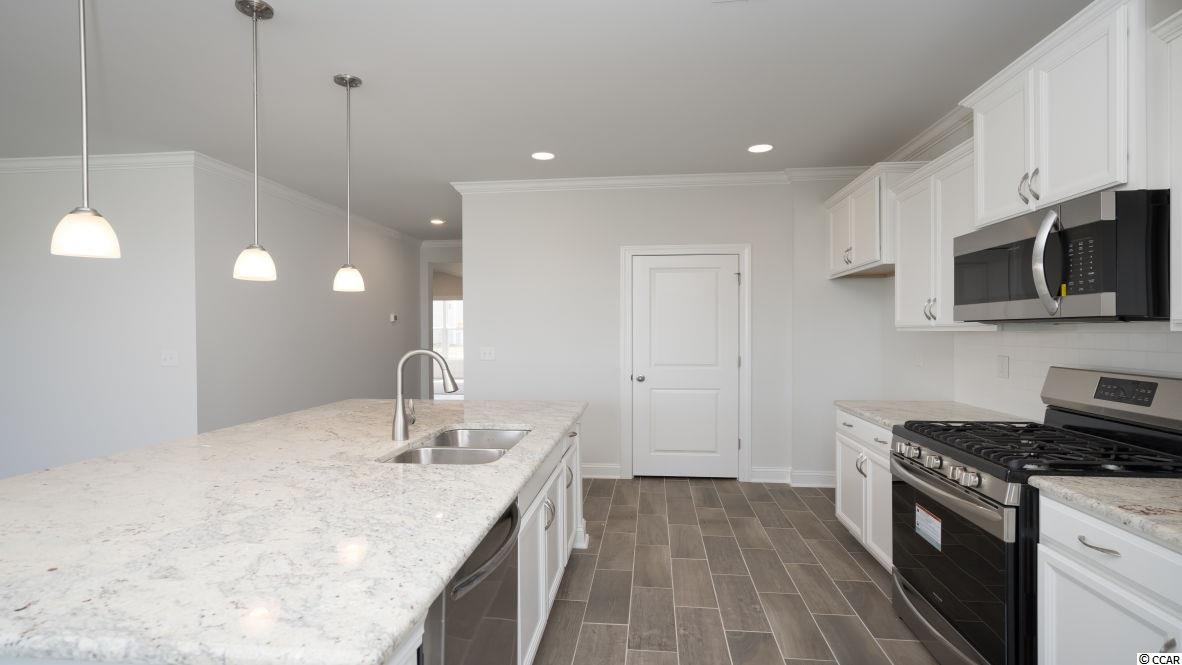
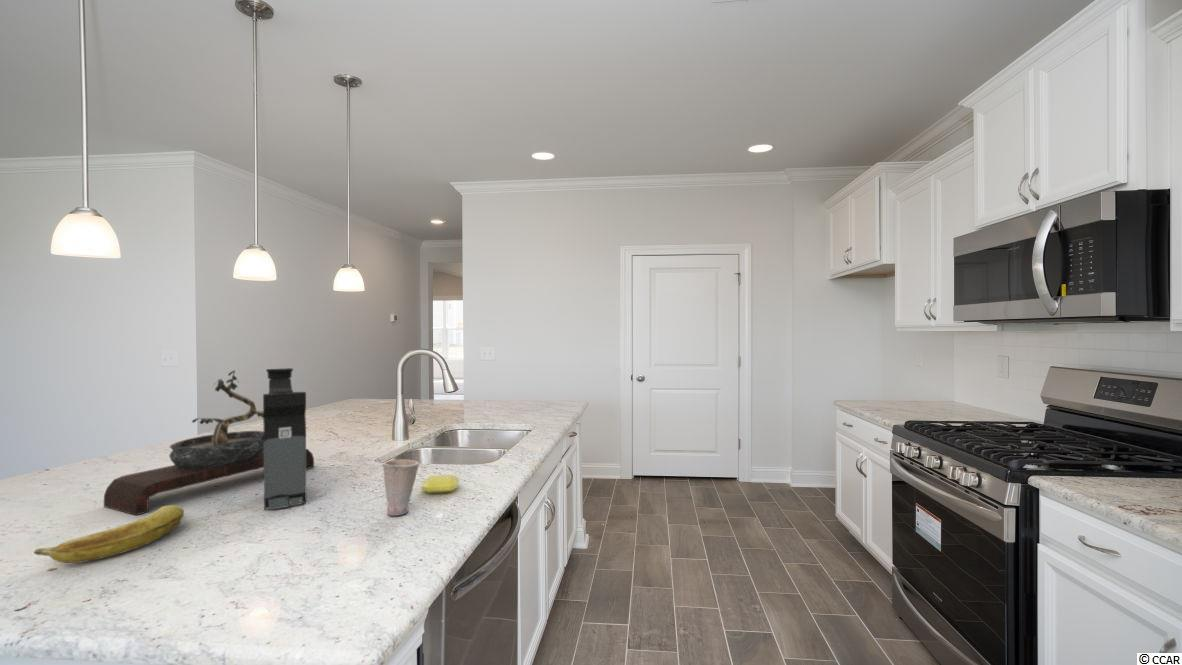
+ soap bar (440, 483)
+ bonsai tree (221, 427)
+ coffee maker (284, 434)
+ banana (118, 531)
+ cup (401, 486)
